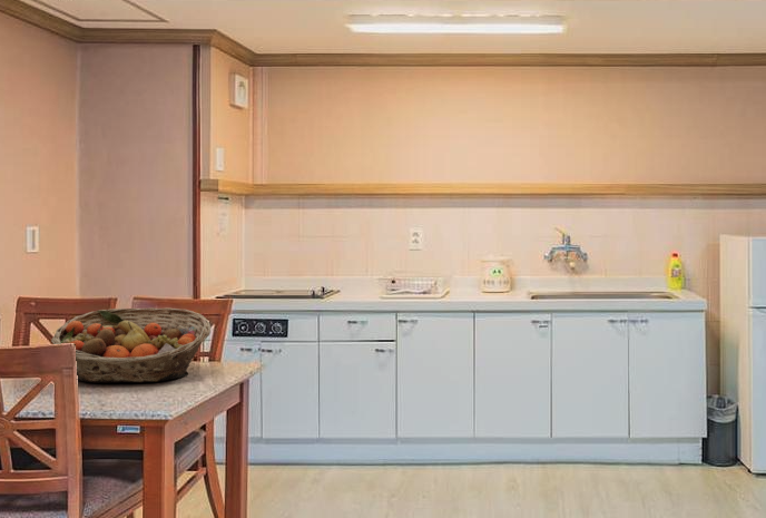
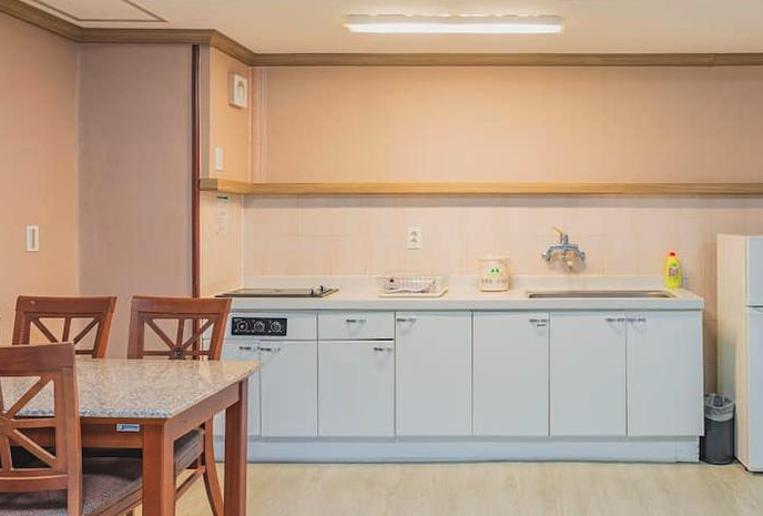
- fruit basket (132, 343)
